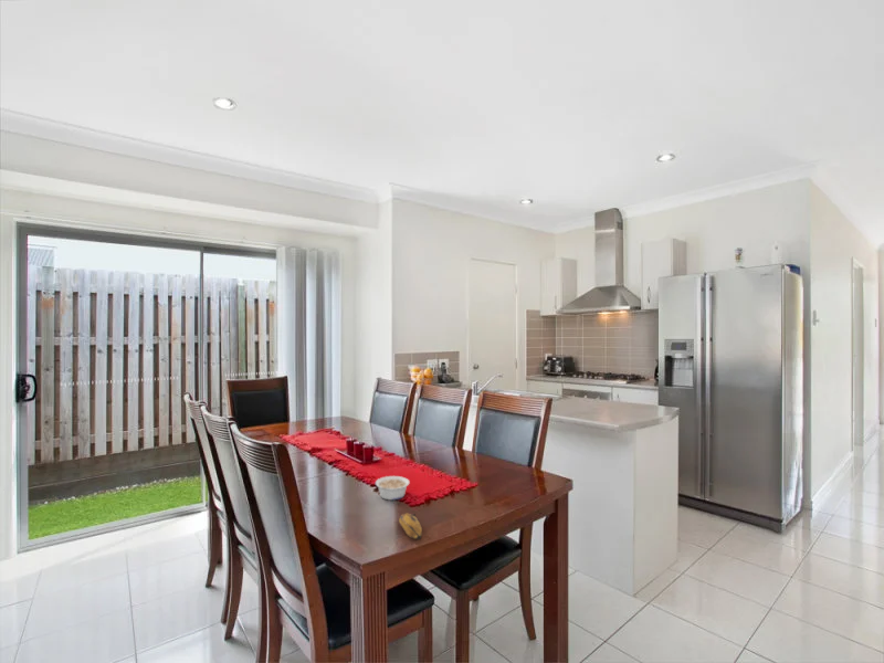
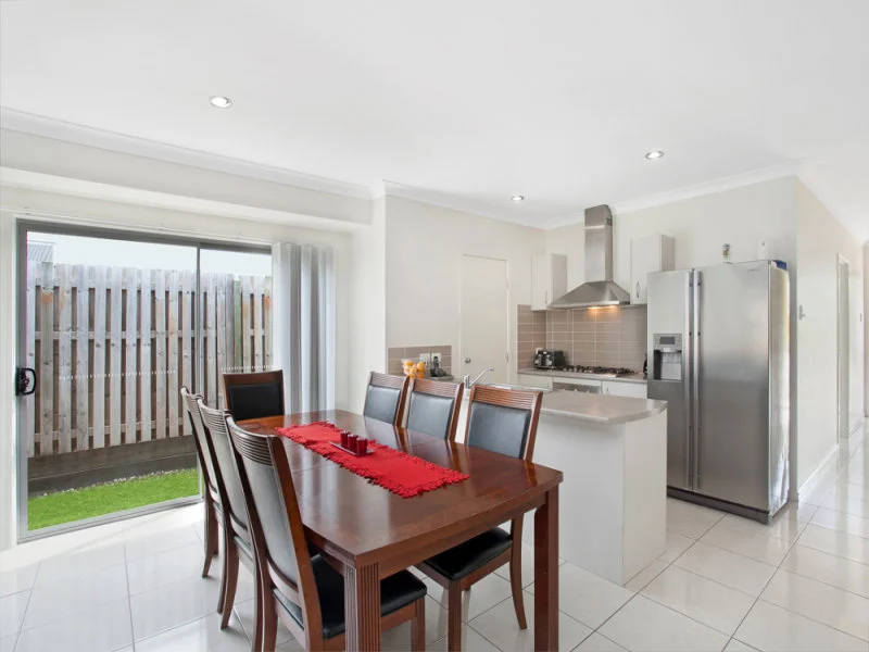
- legume (392, 487)
- banana (410, 522)
